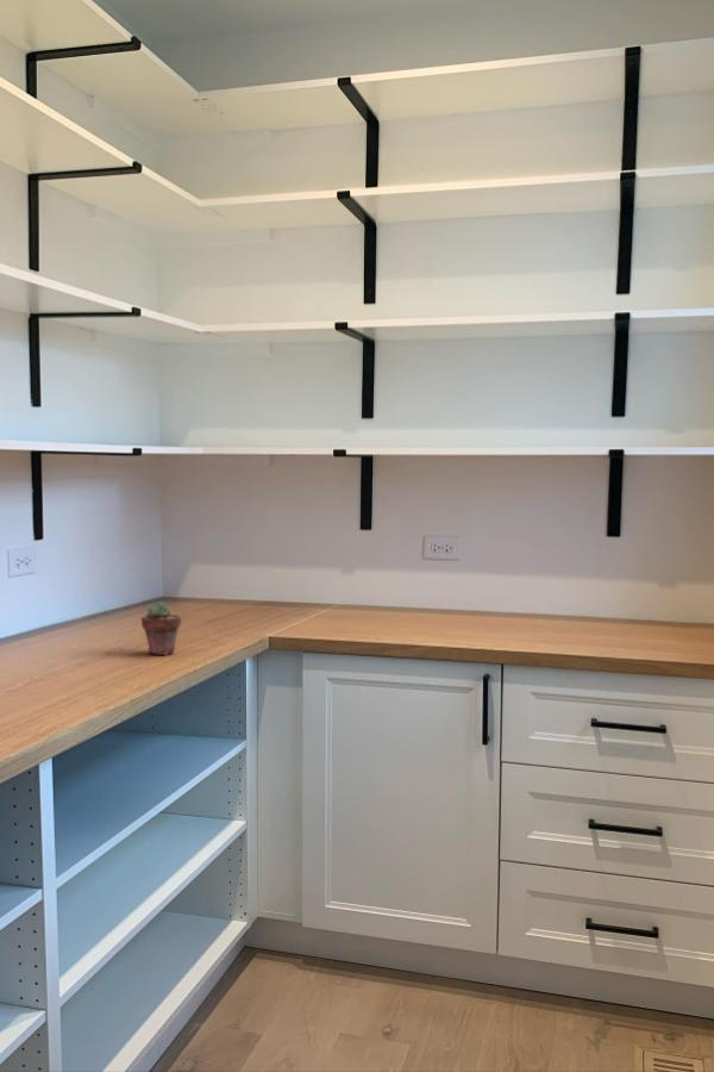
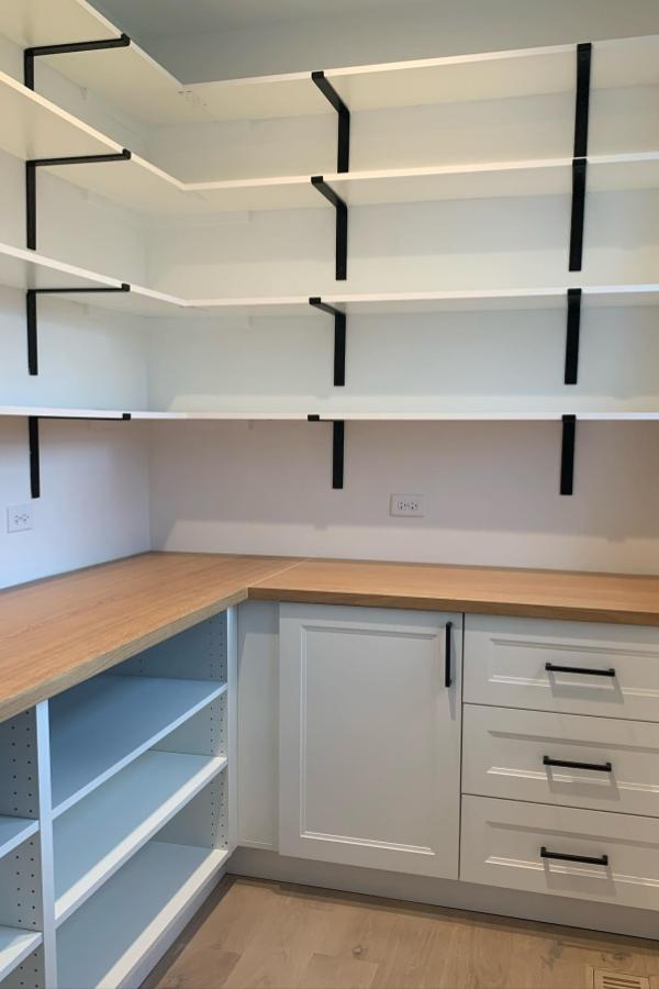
- potted succulent (161, 627)
